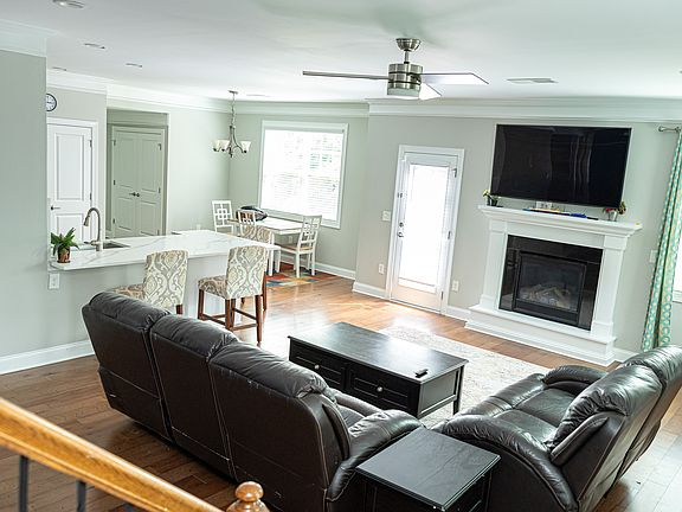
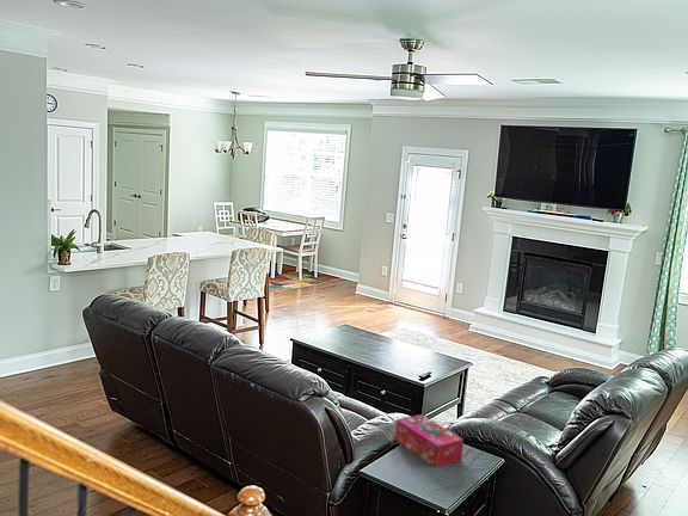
+ tissue box (428, 438)
